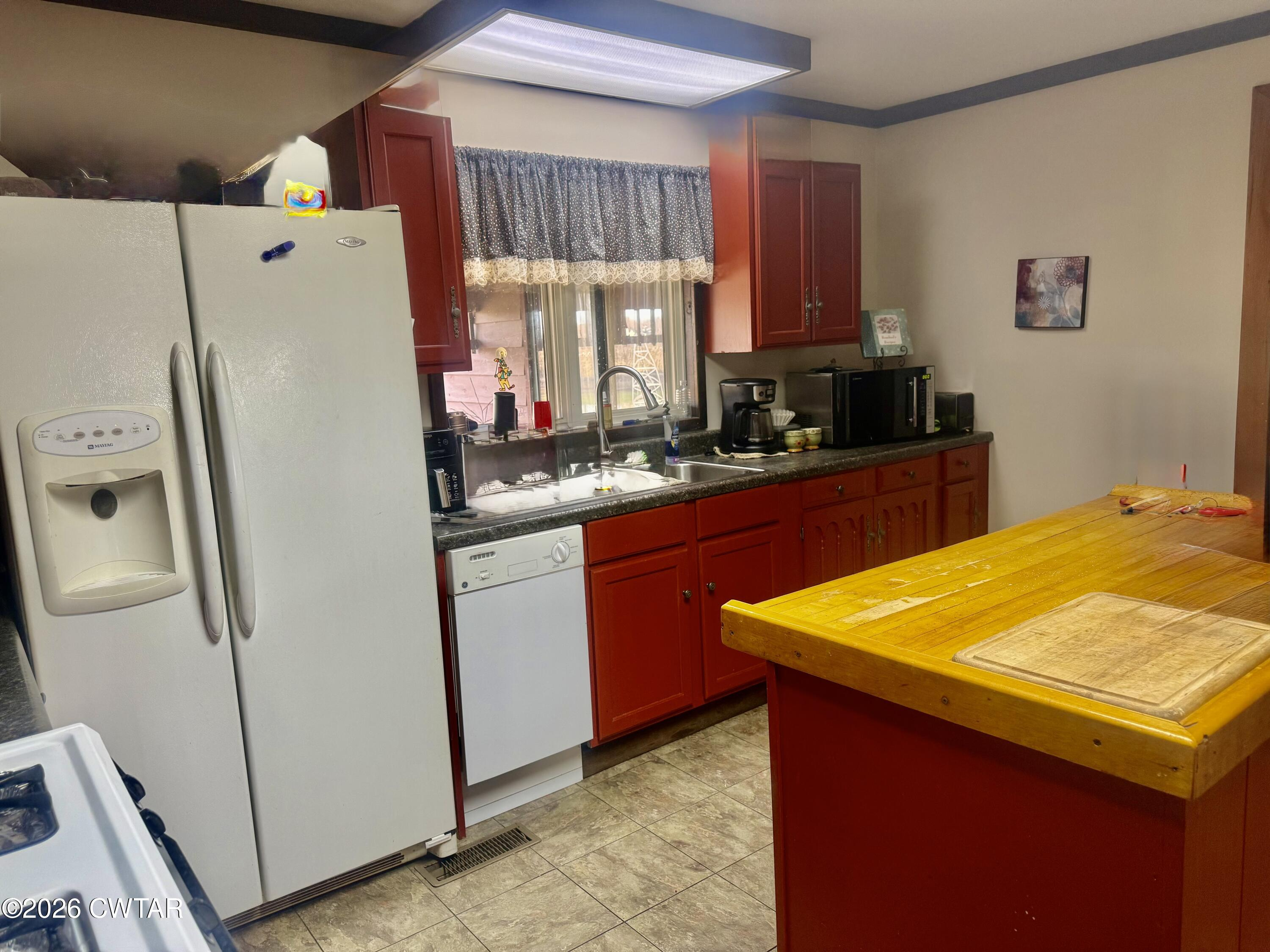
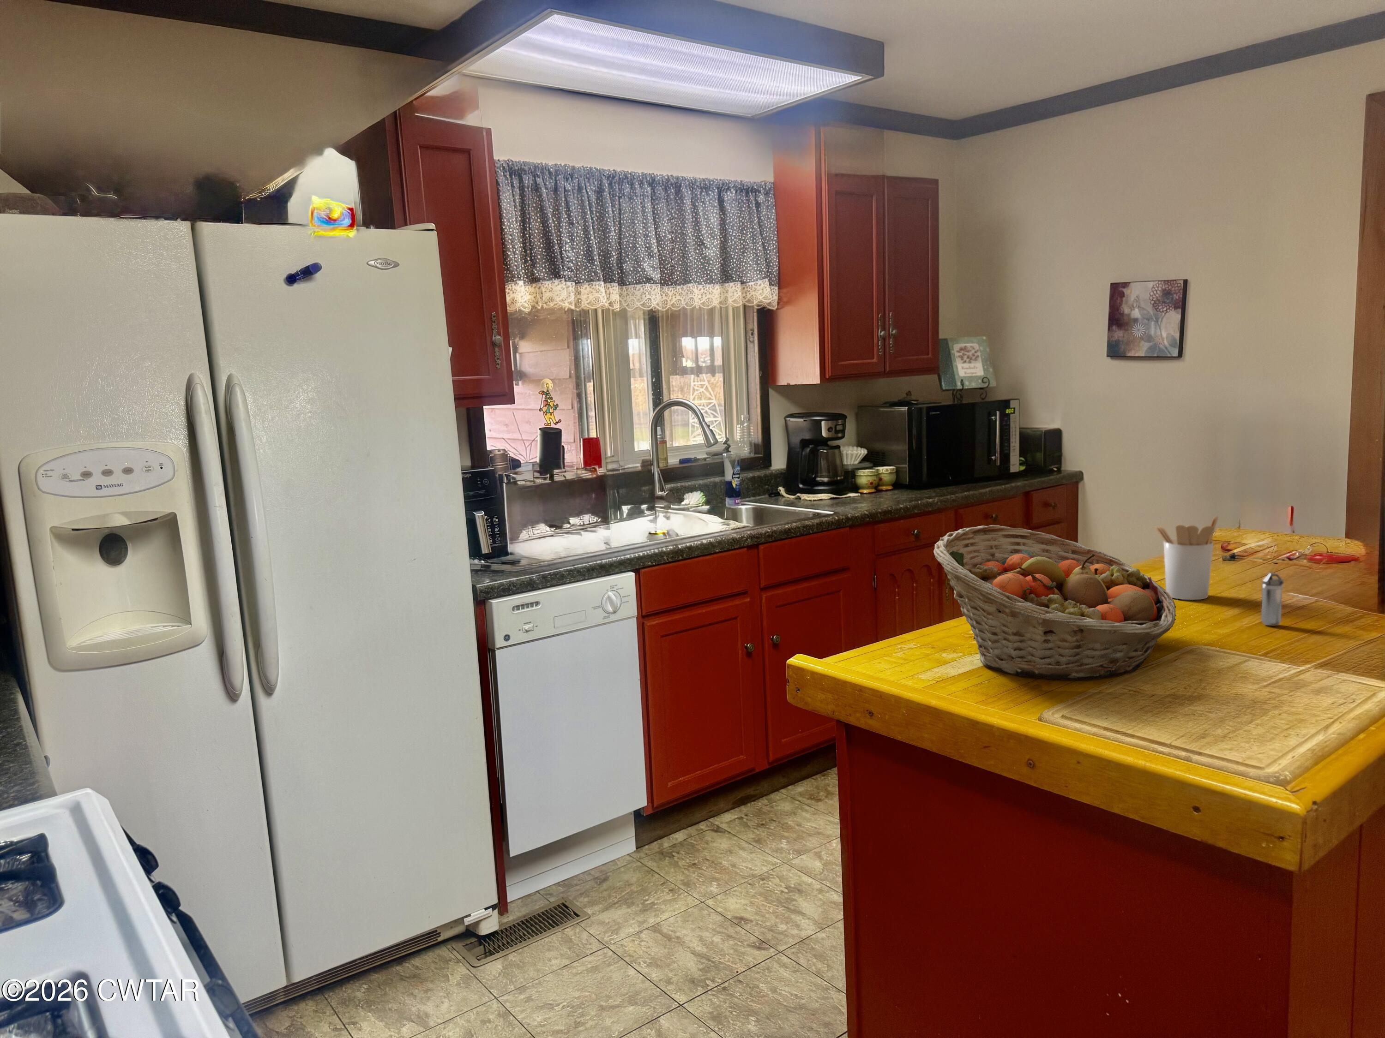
+ shaker (1272, 599)
+ utensil holder (1190, 558)
+ fruit basket (1052, 594)
